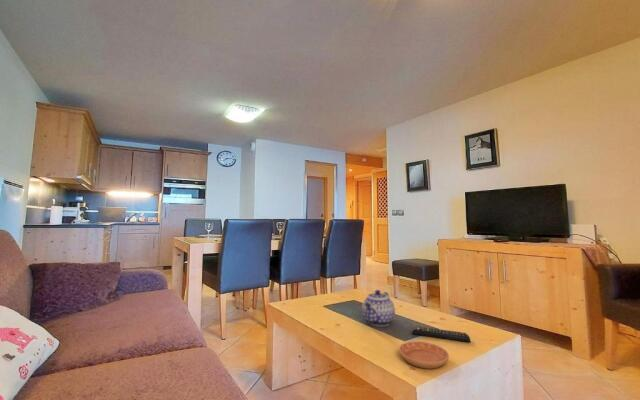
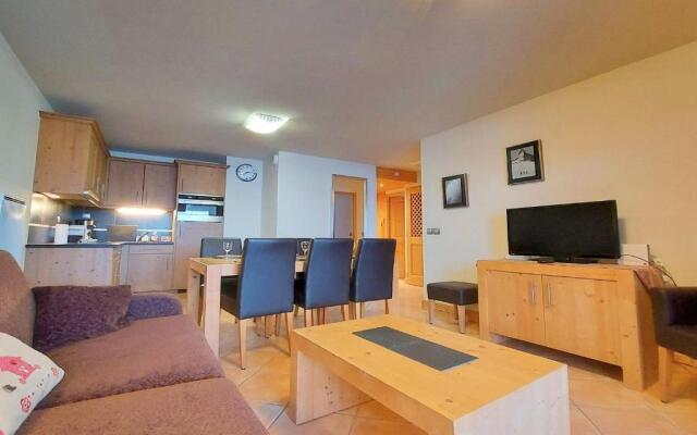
- saucer (423, 355)
- teapot (378, 306)
- remote control (440, 334)
